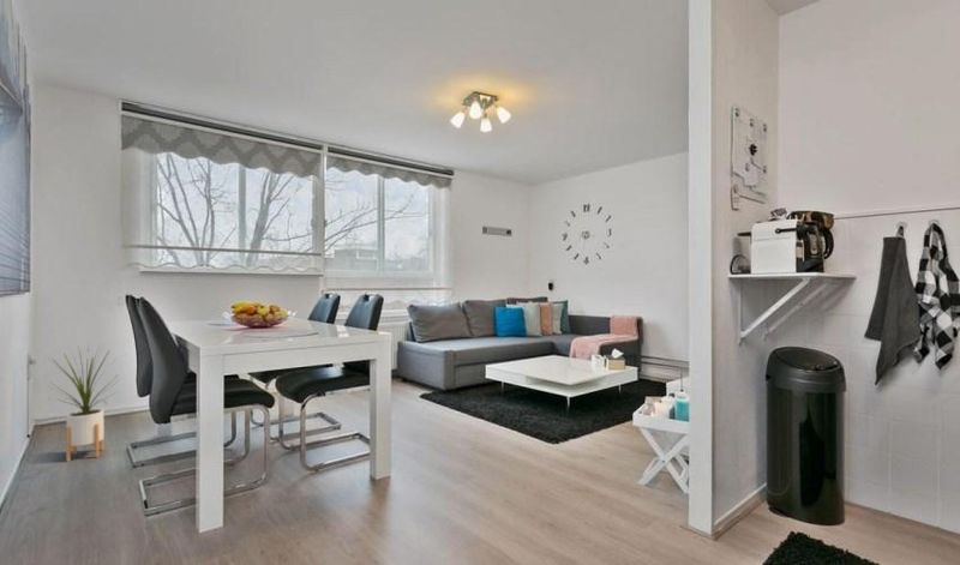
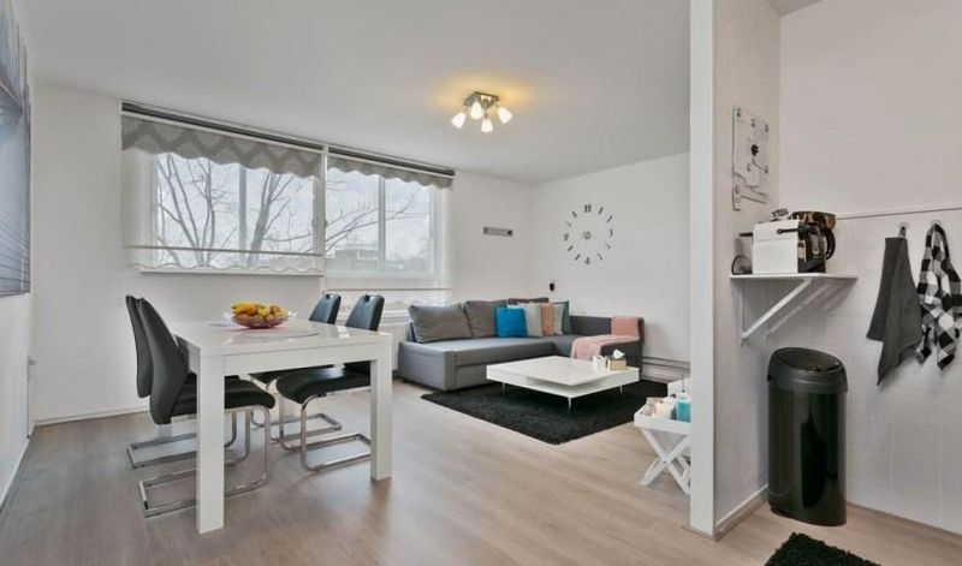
- house plant (85, 398)
